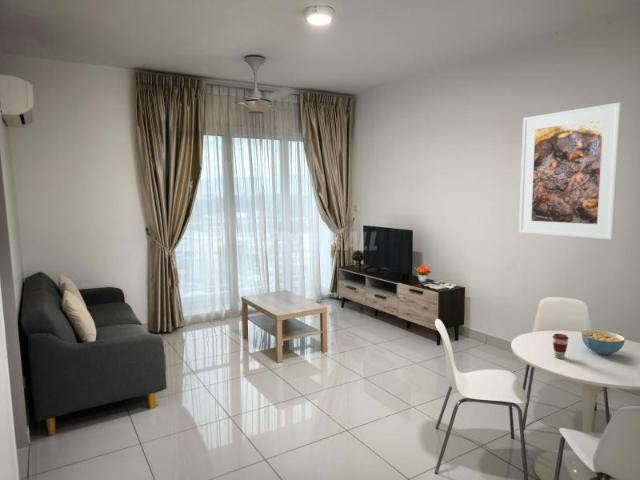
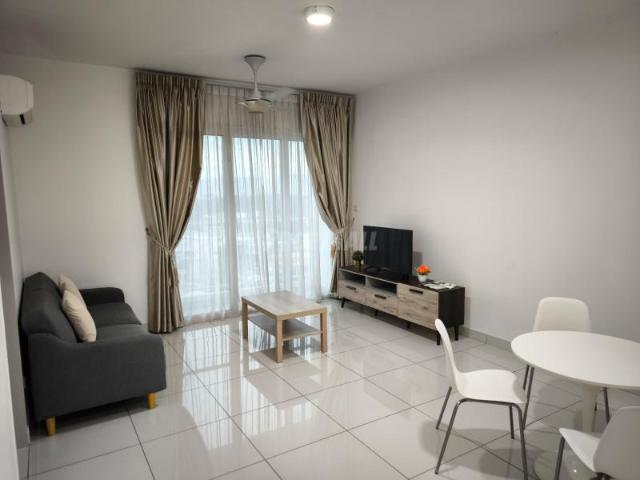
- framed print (564, 174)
- coffee cup (560, 346)
- cereal bowl (602, 344)
